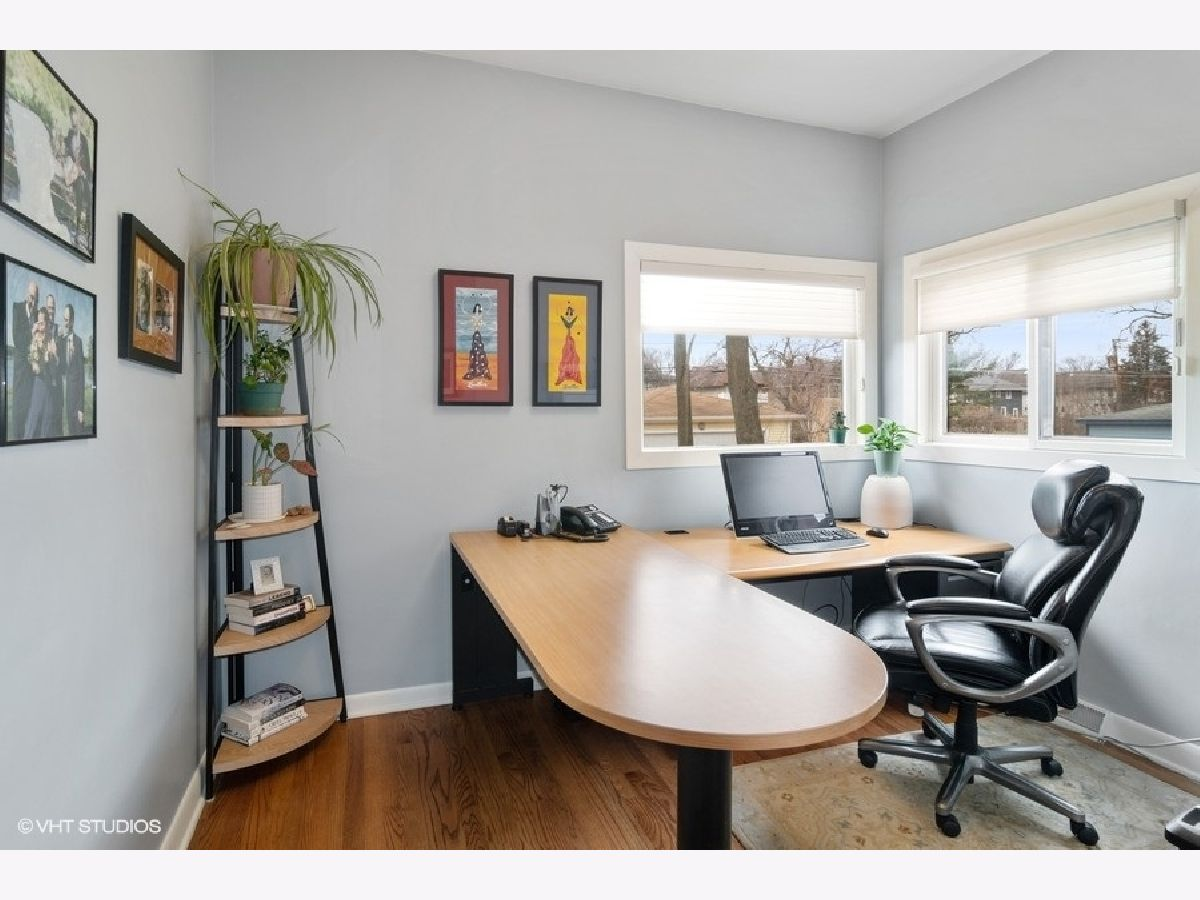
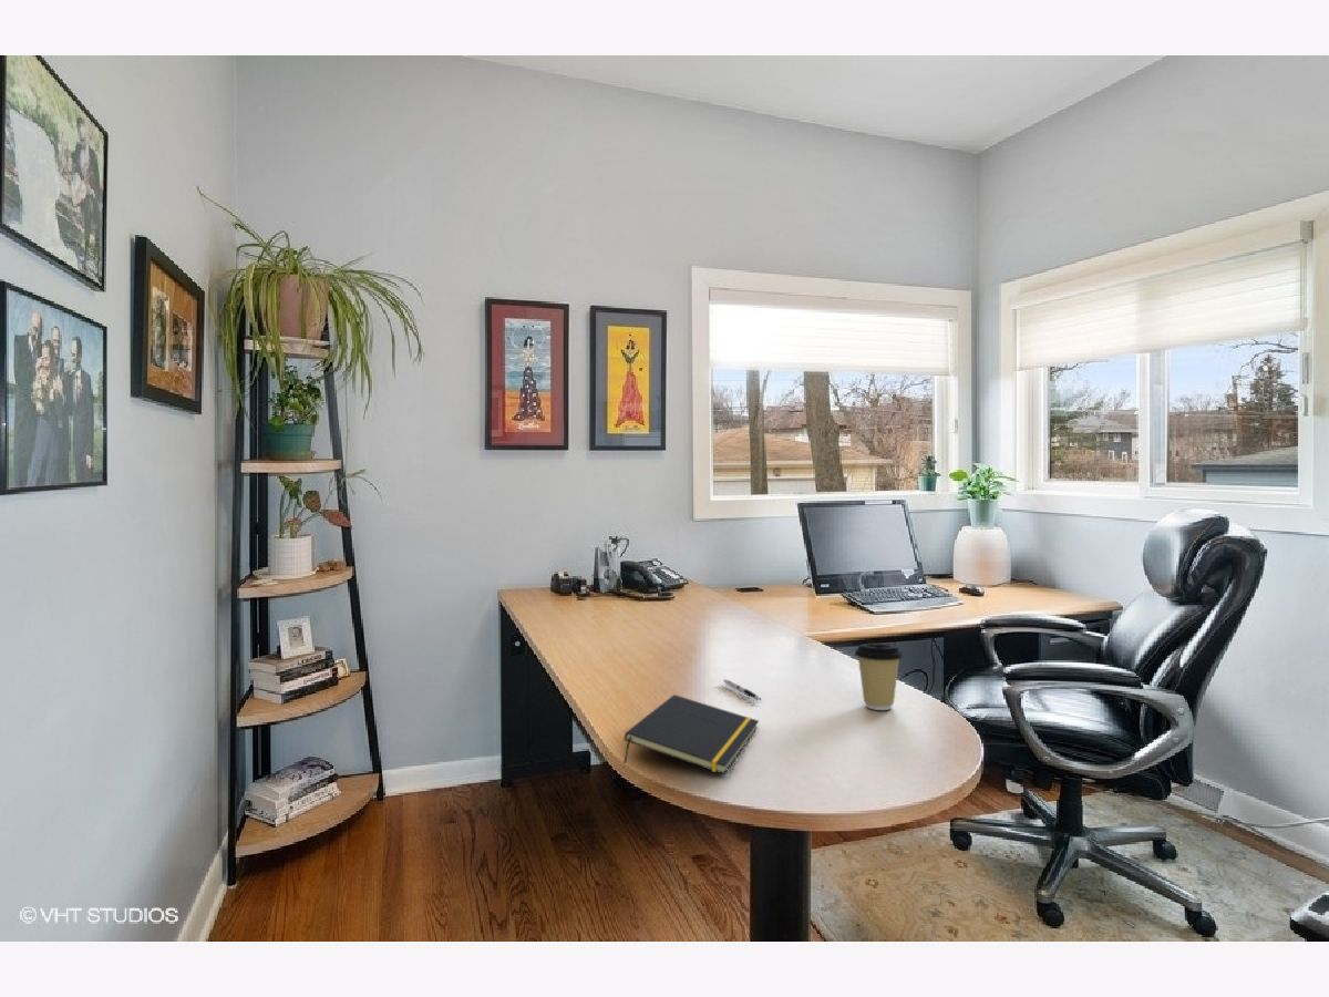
+ coffee cup (878, 675)
+ pen (742, 689)
+ notepad (696, 730)
